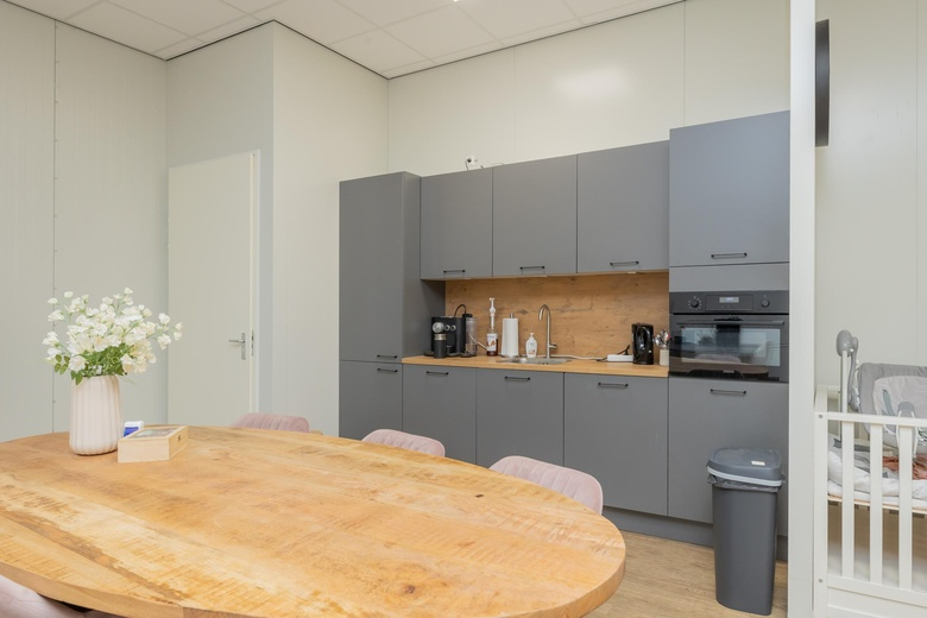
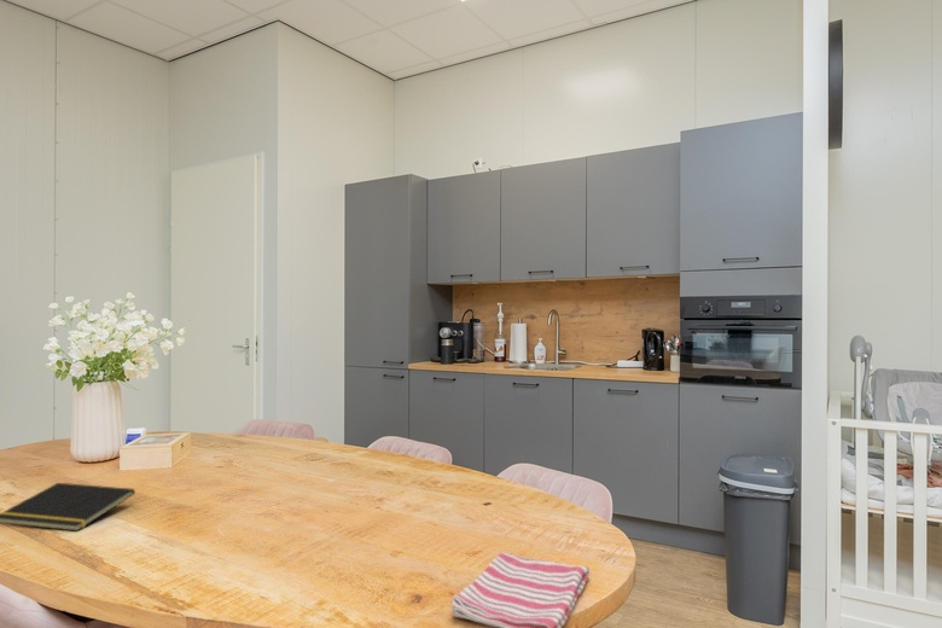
+ notepad (66, 505)
+ dish towel (524, 586)
